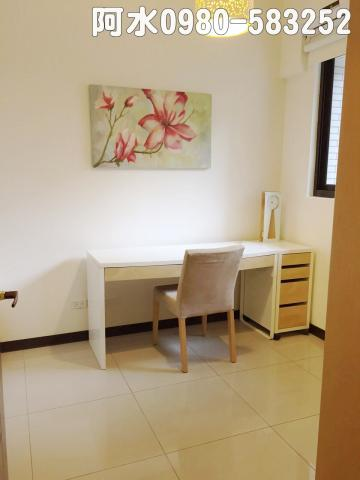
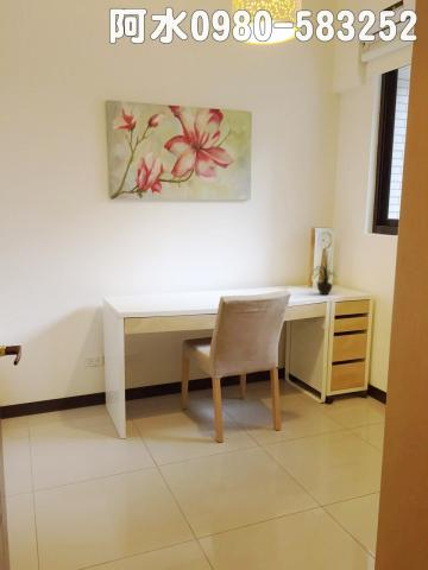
+ potted plant (323, 268)
